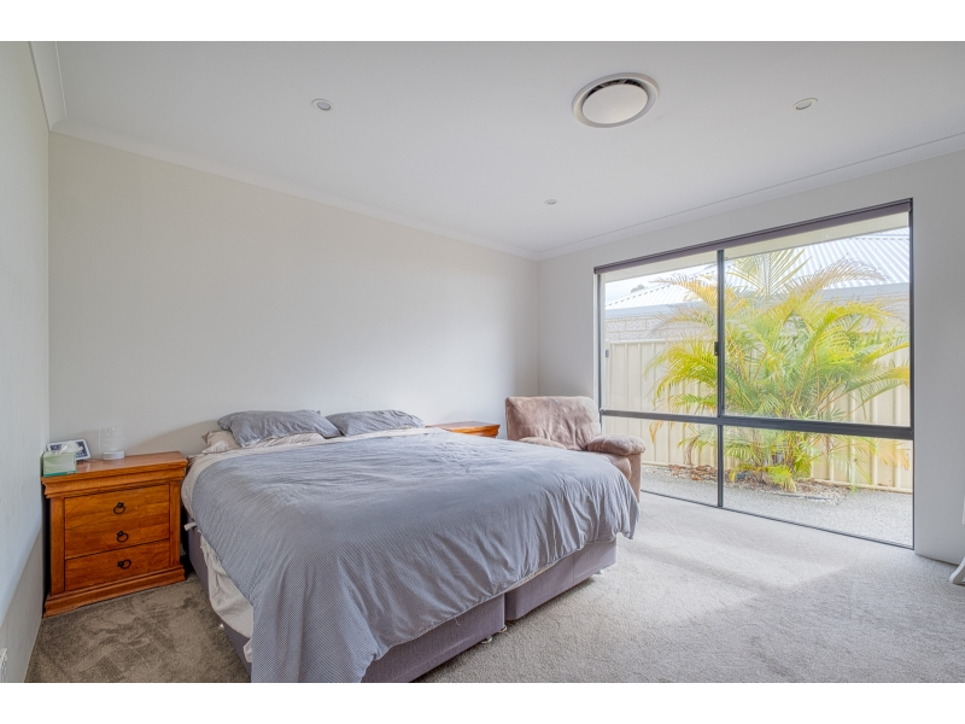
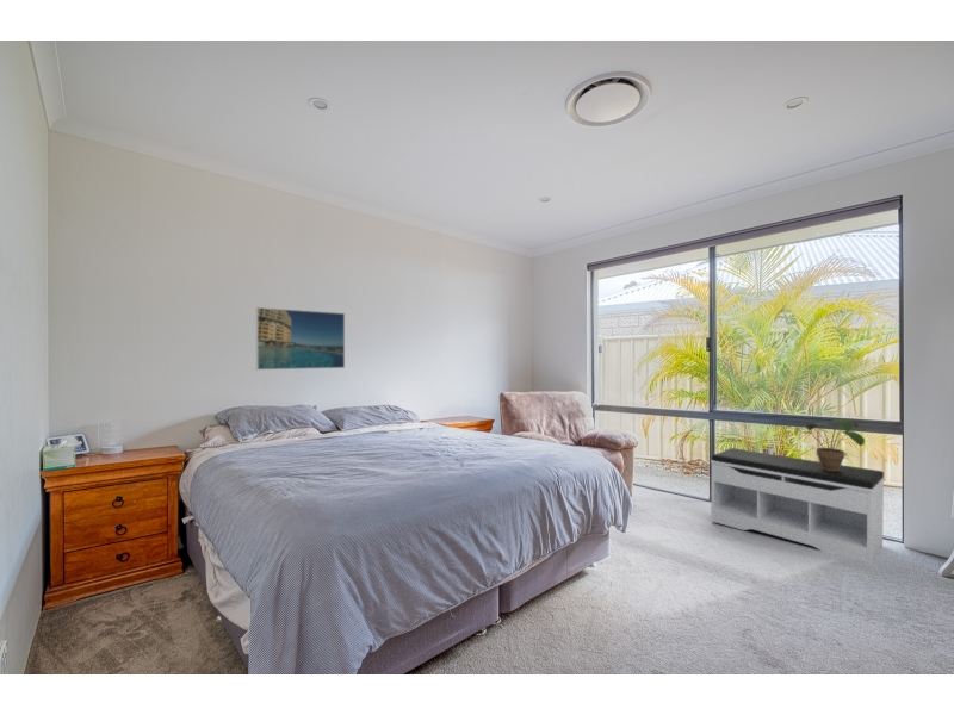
+ bench (791, 497)
+ potted plant (831, 442)
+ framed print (303, 340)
